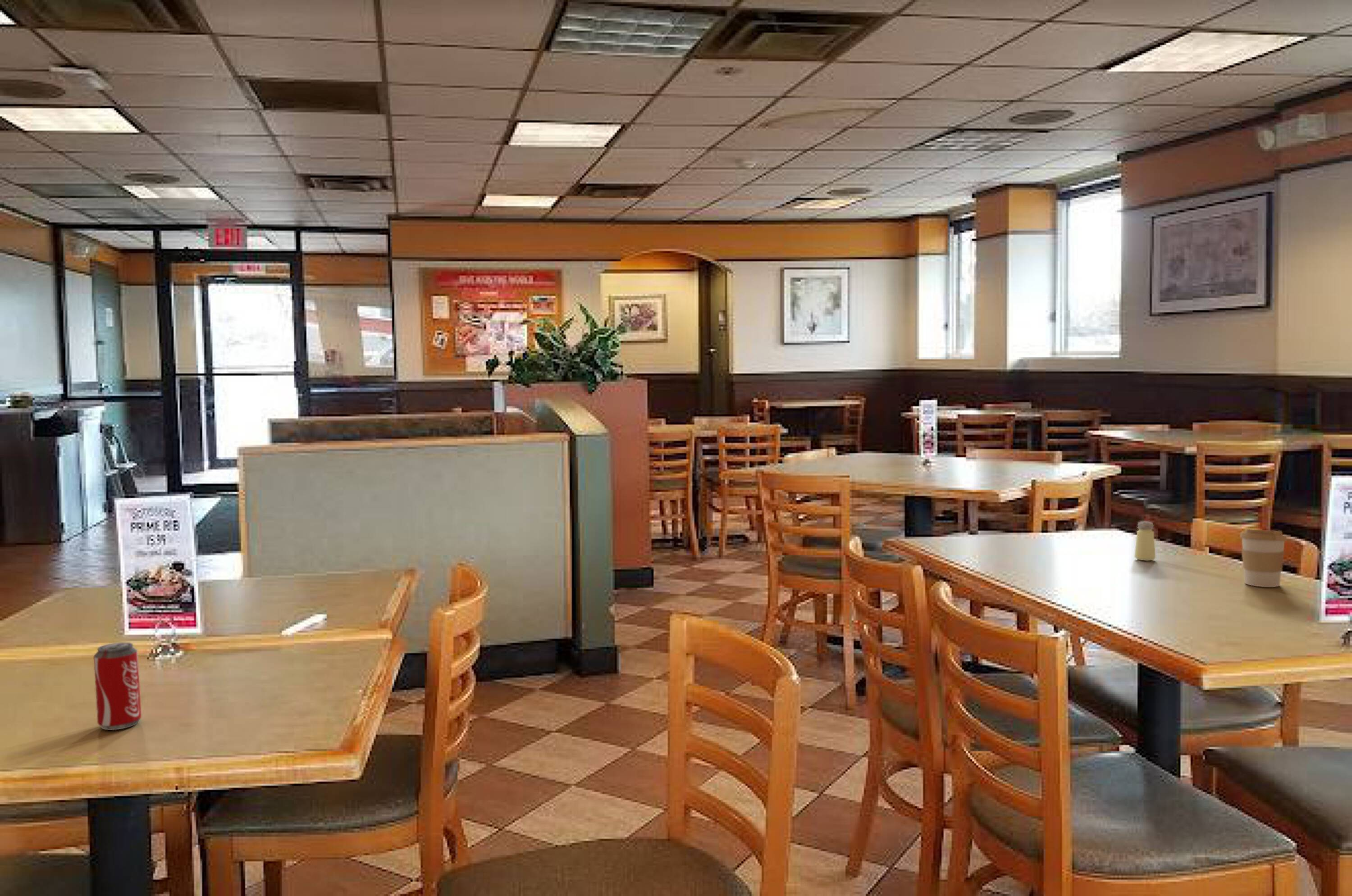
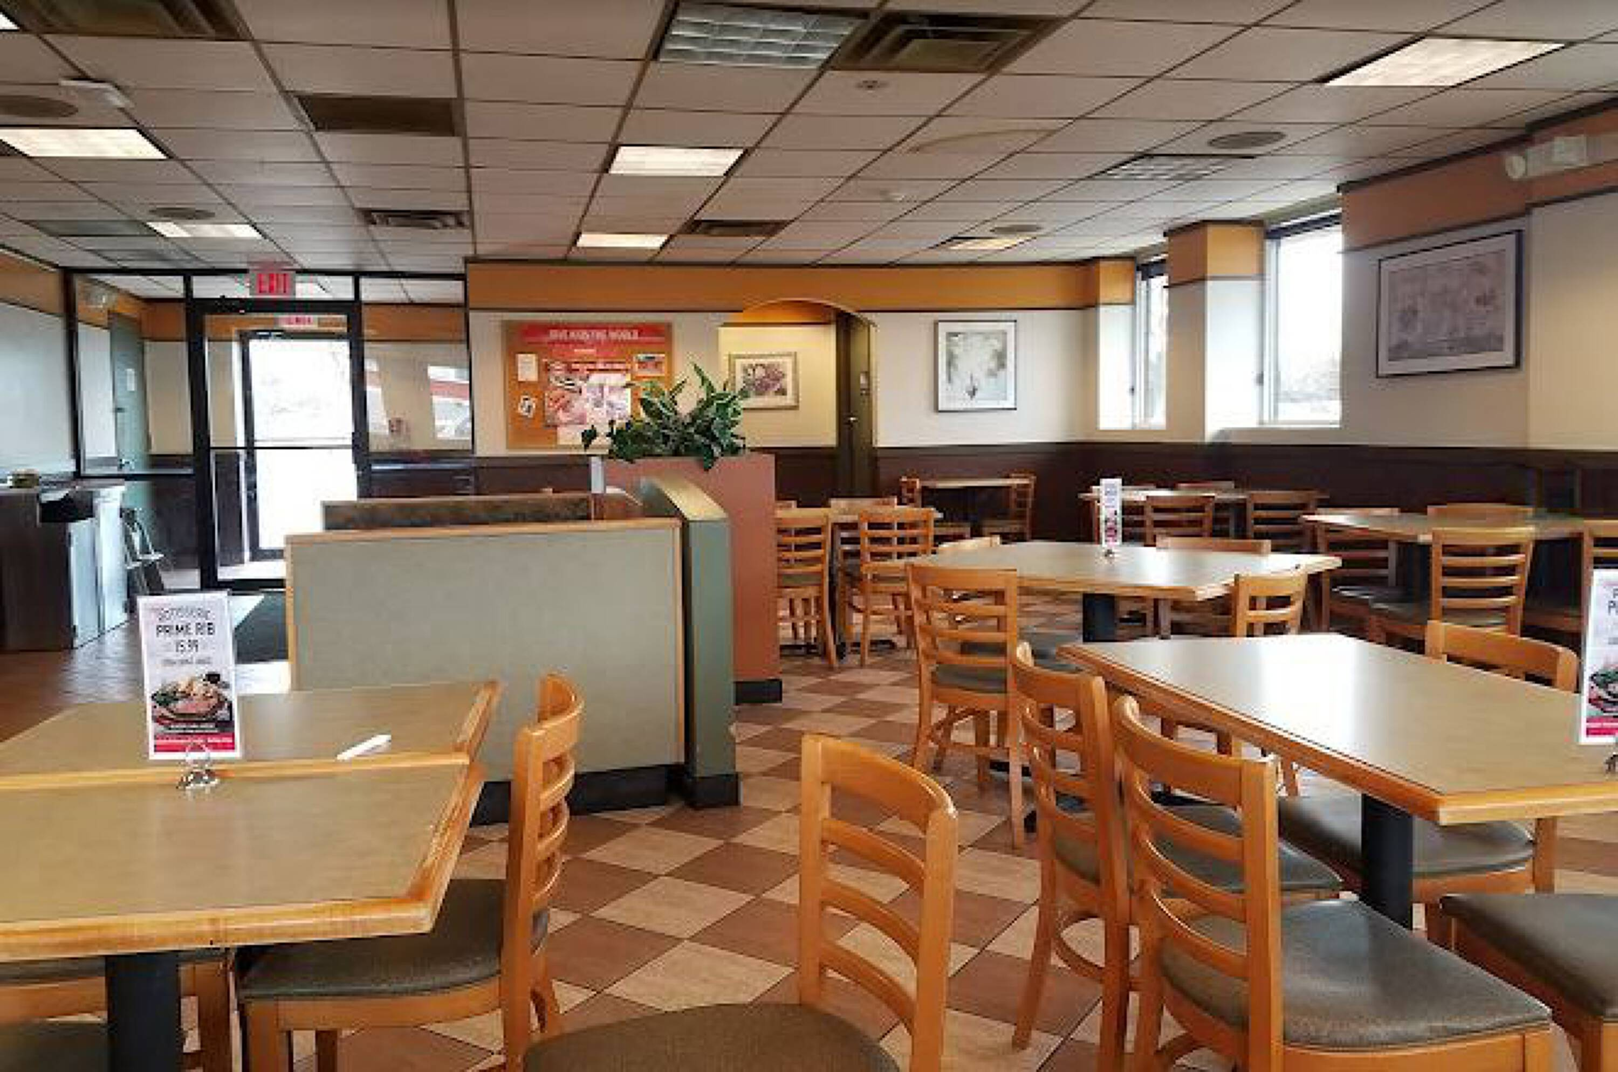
- coffee cup (1263, 556)
- saltshaker (1145, 540)
- beverage can (118, 685)
